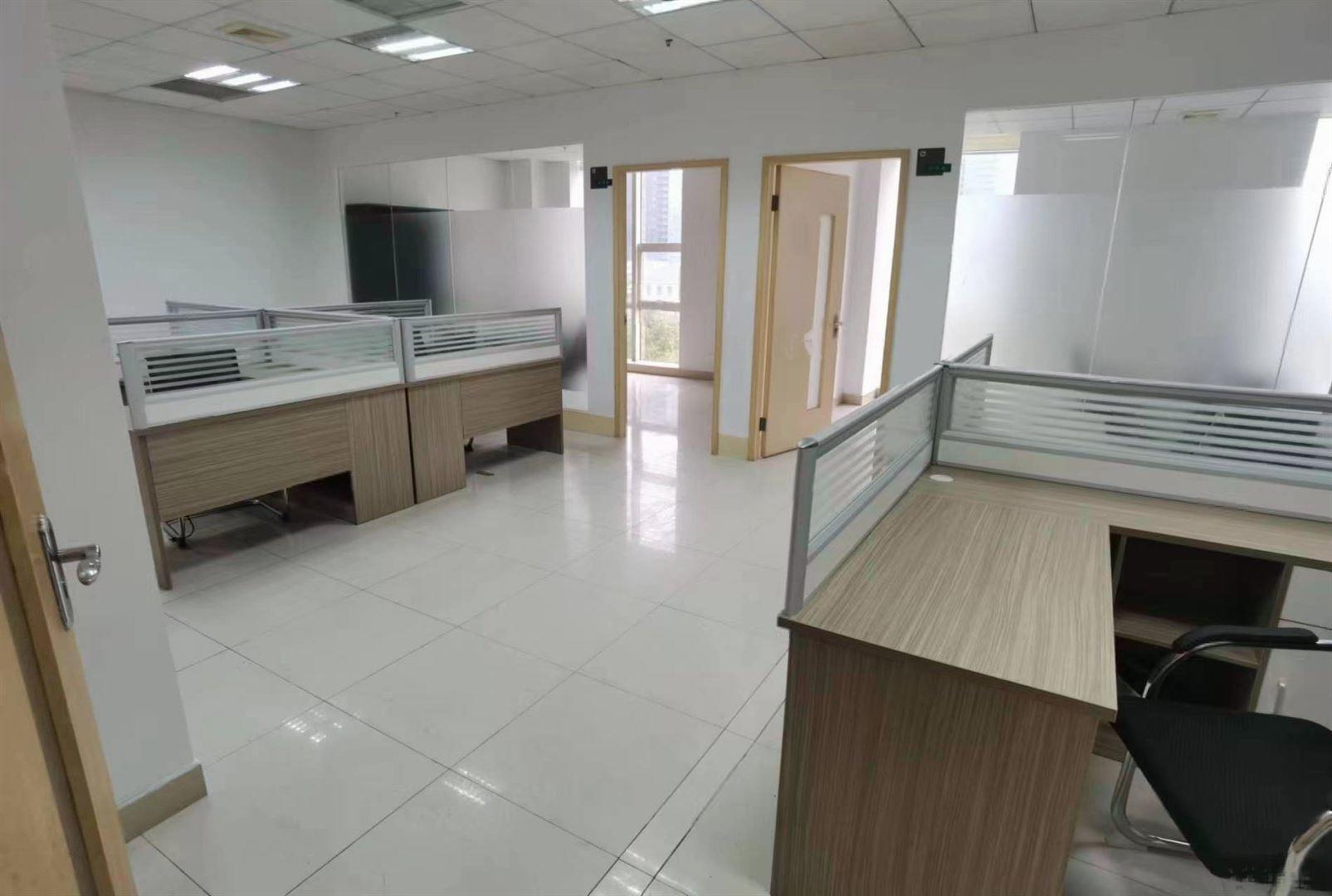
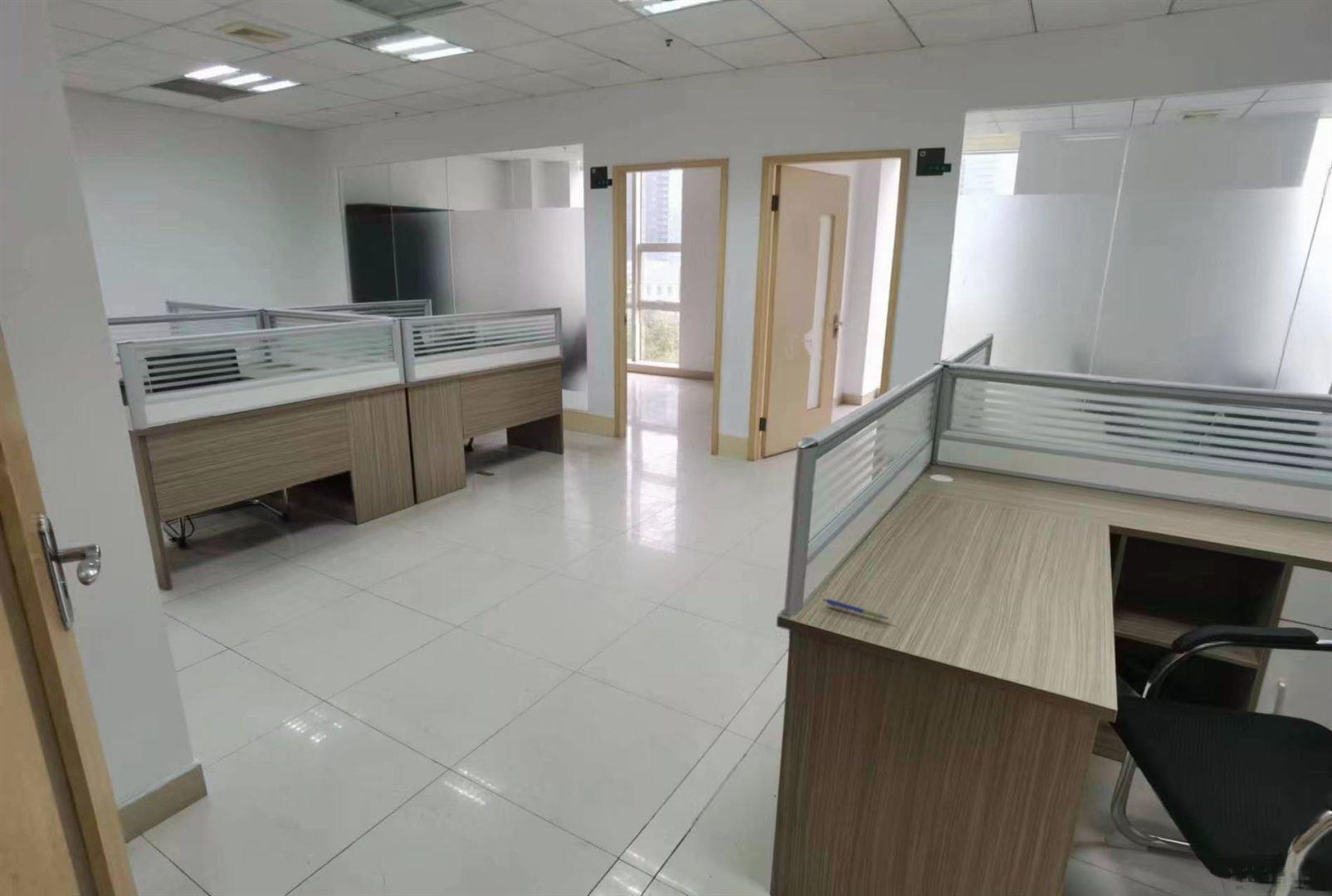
+ pen (855, 609)
